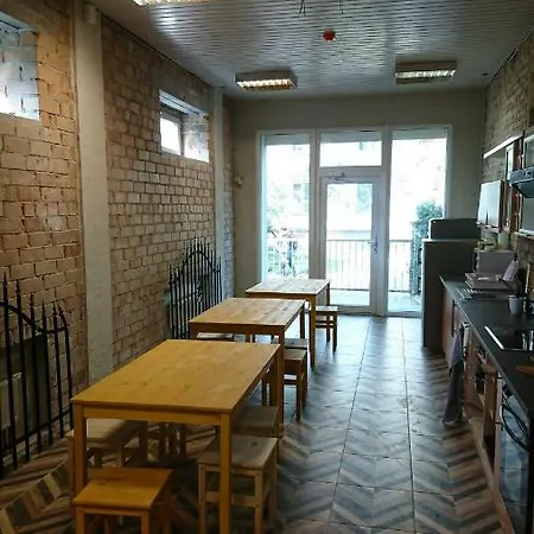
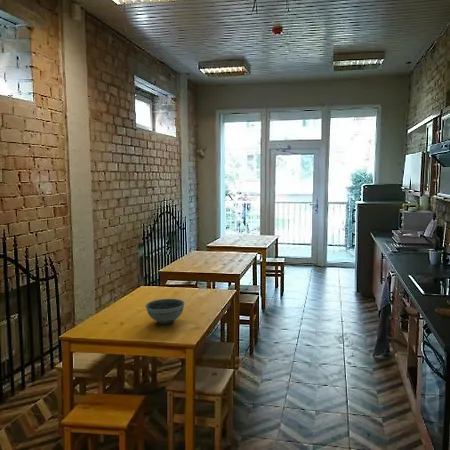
+ bowl (165, 312)
